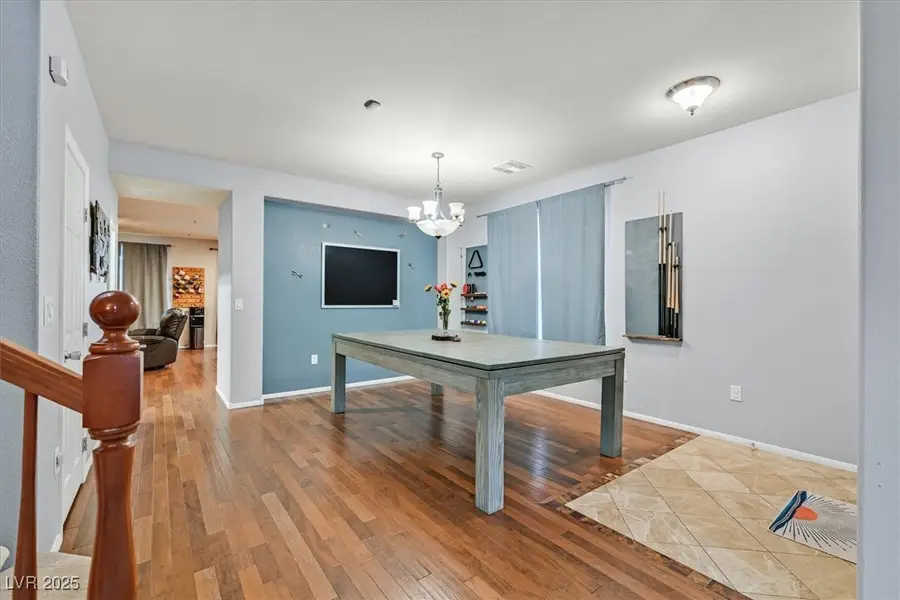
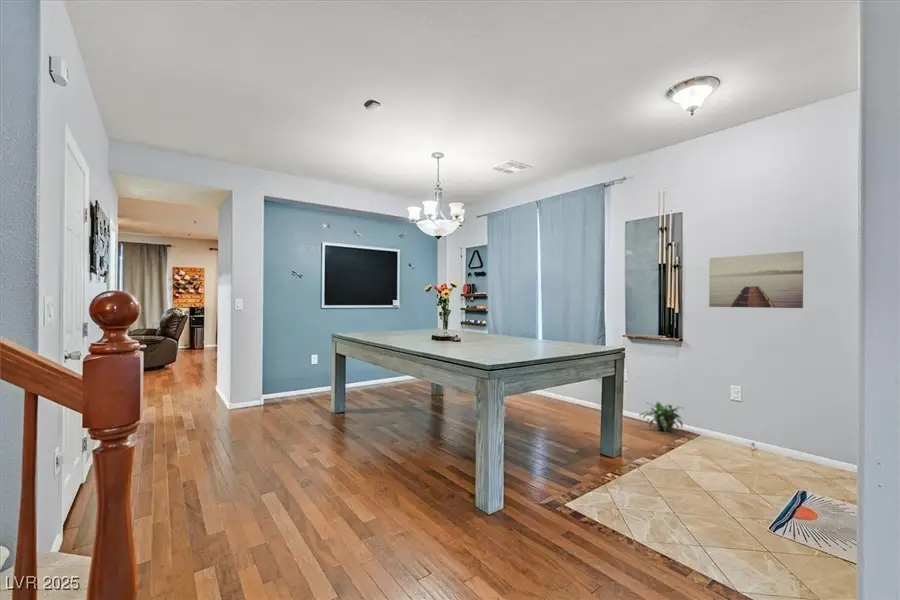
+ potted plant (661, 414)
+ wall art (752, 281)
